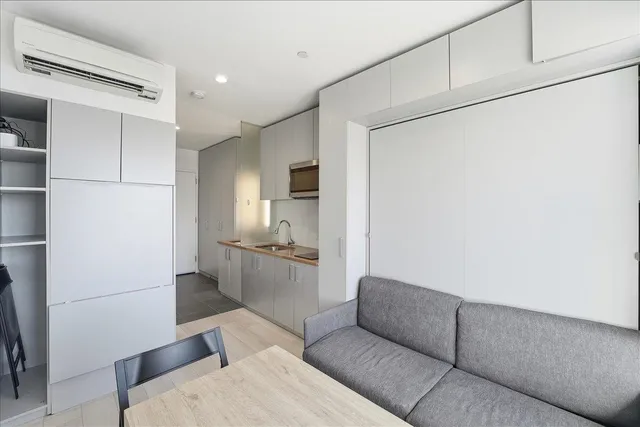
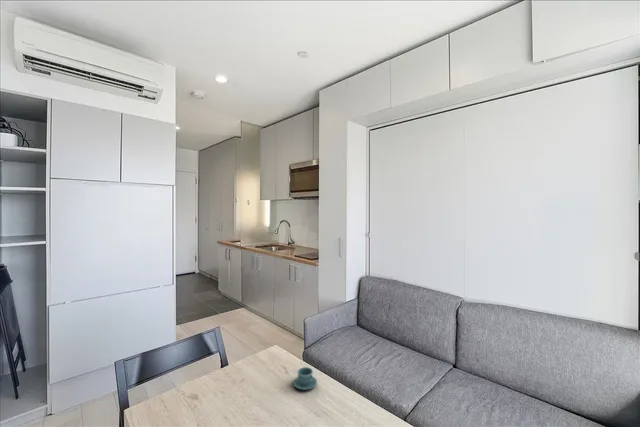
+ teacup (305, 377)
